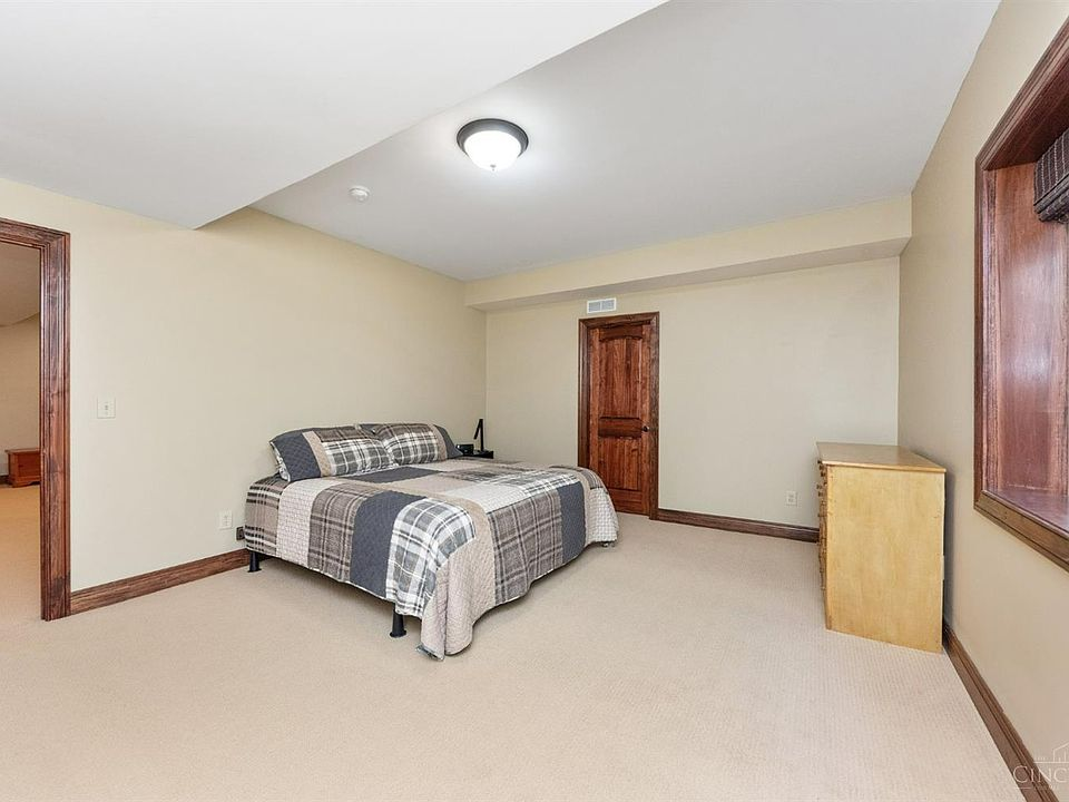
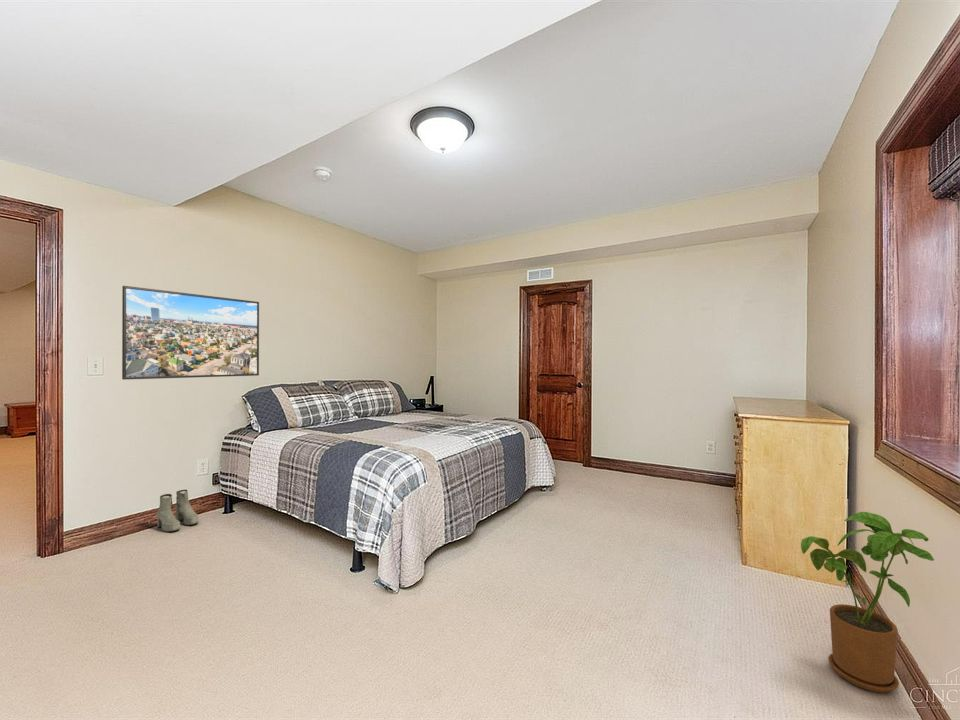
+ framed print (198, 336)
+ boots (177, 509)
+ house plant (857, 594)
